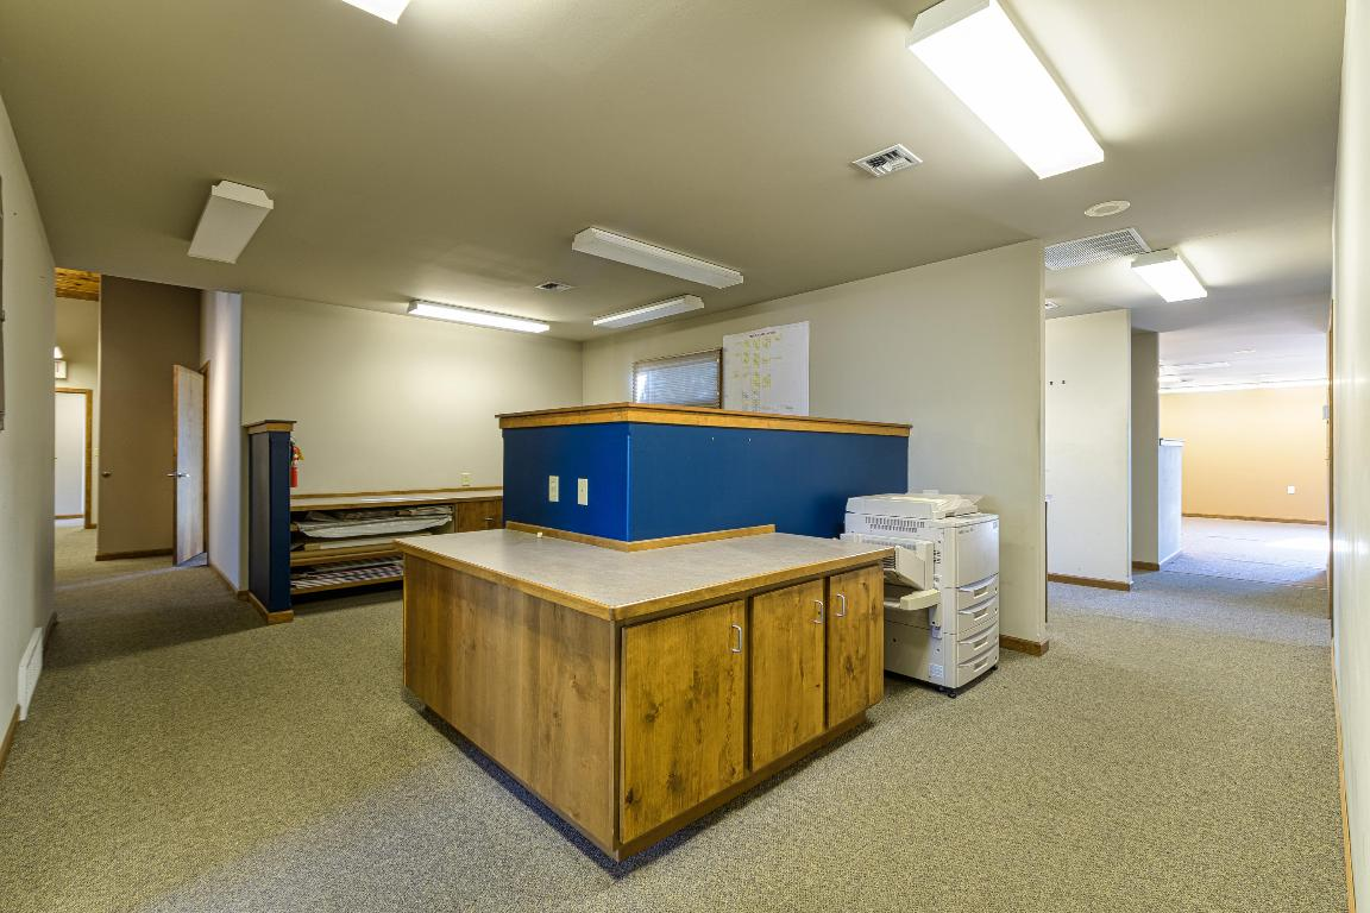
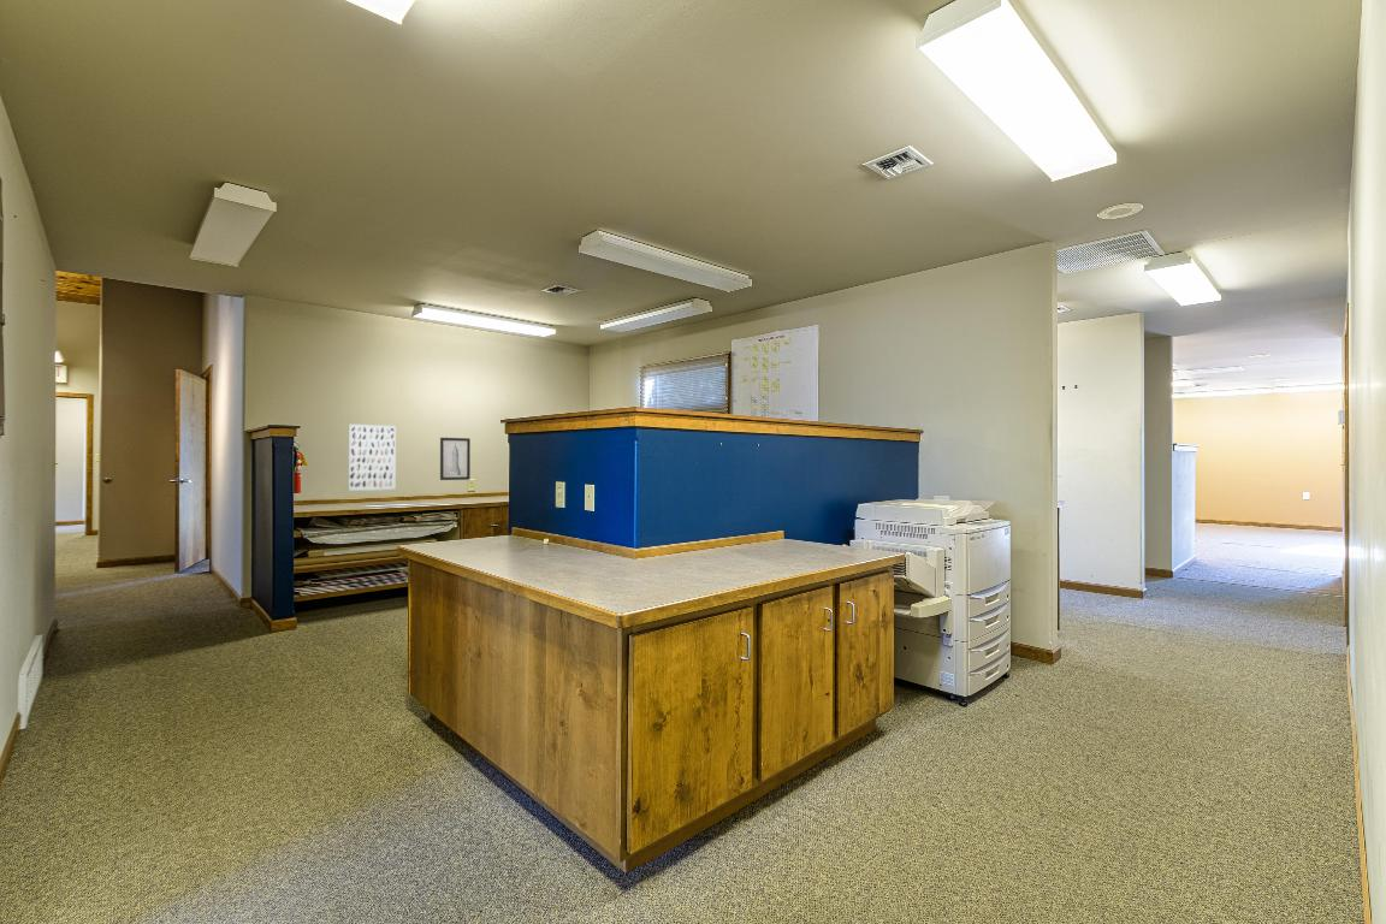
+ wall art (372, 457)
+ wall art (455, 458)
